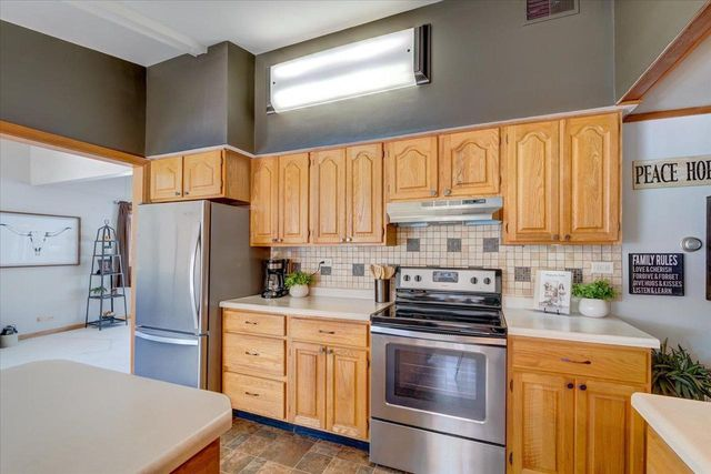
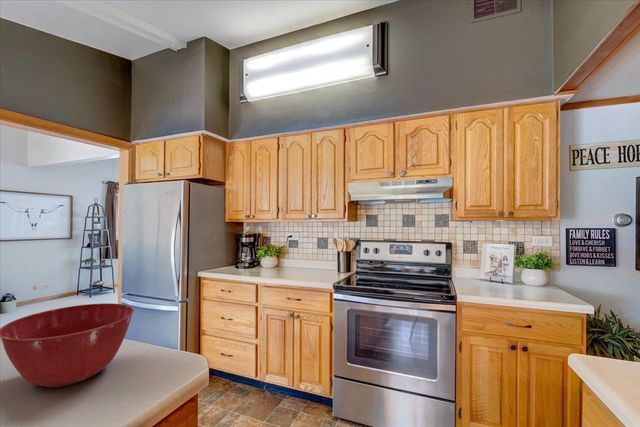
+ mixing bowl (72, 345)
